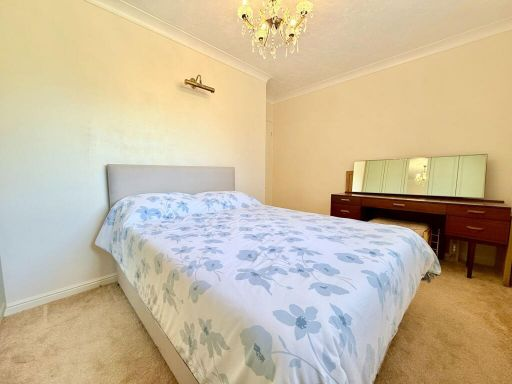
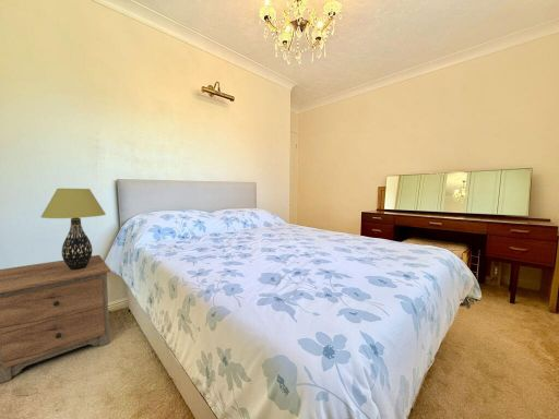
+ table lamp (75, 228)
+ nightstand (56, 309)
